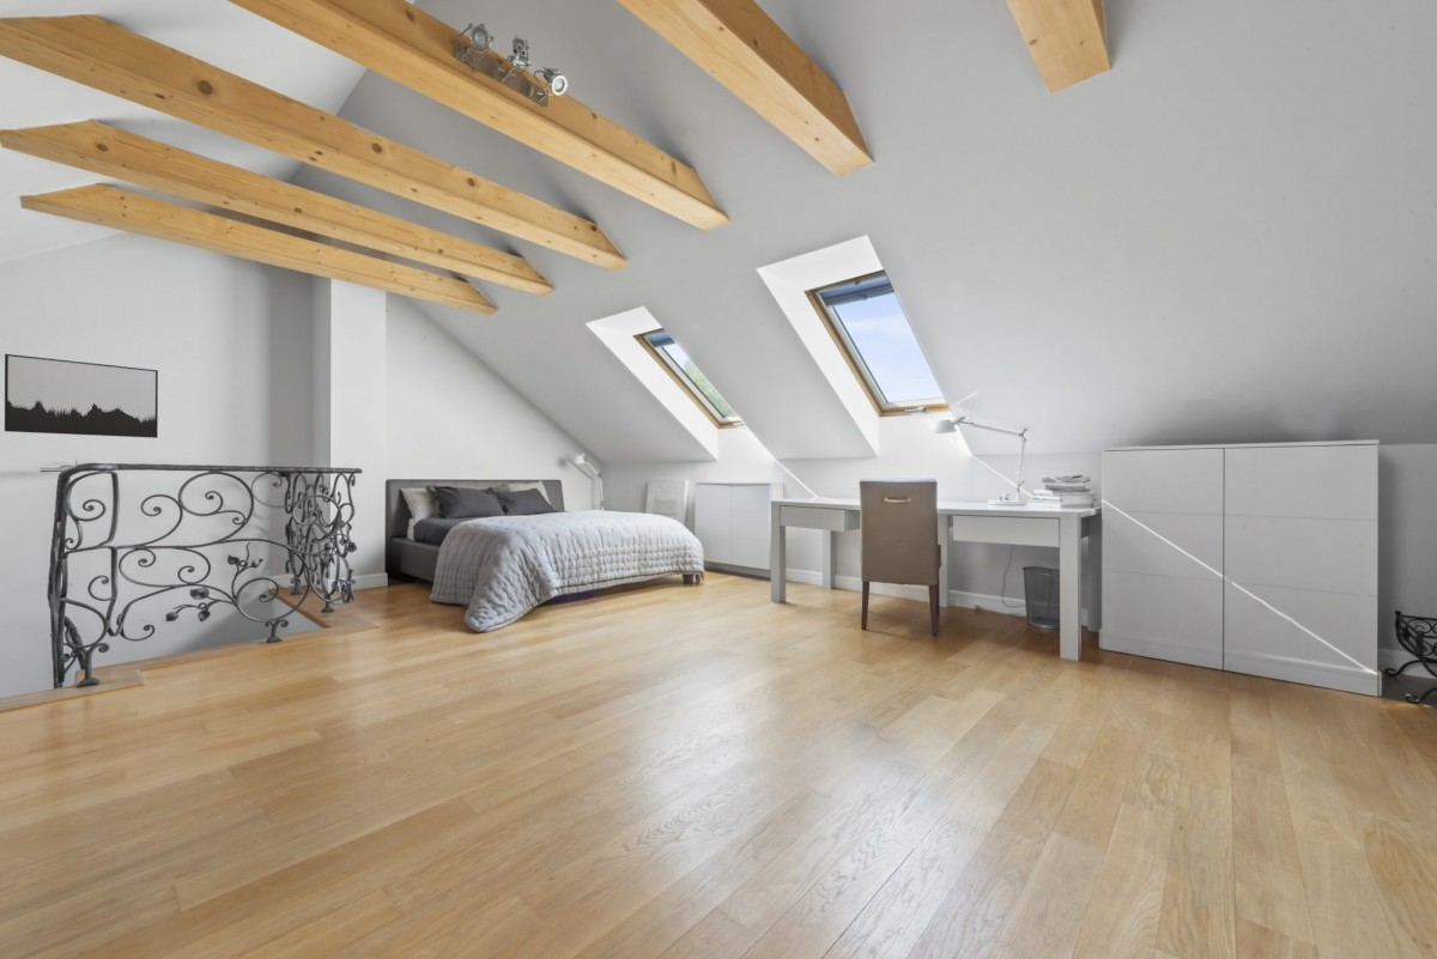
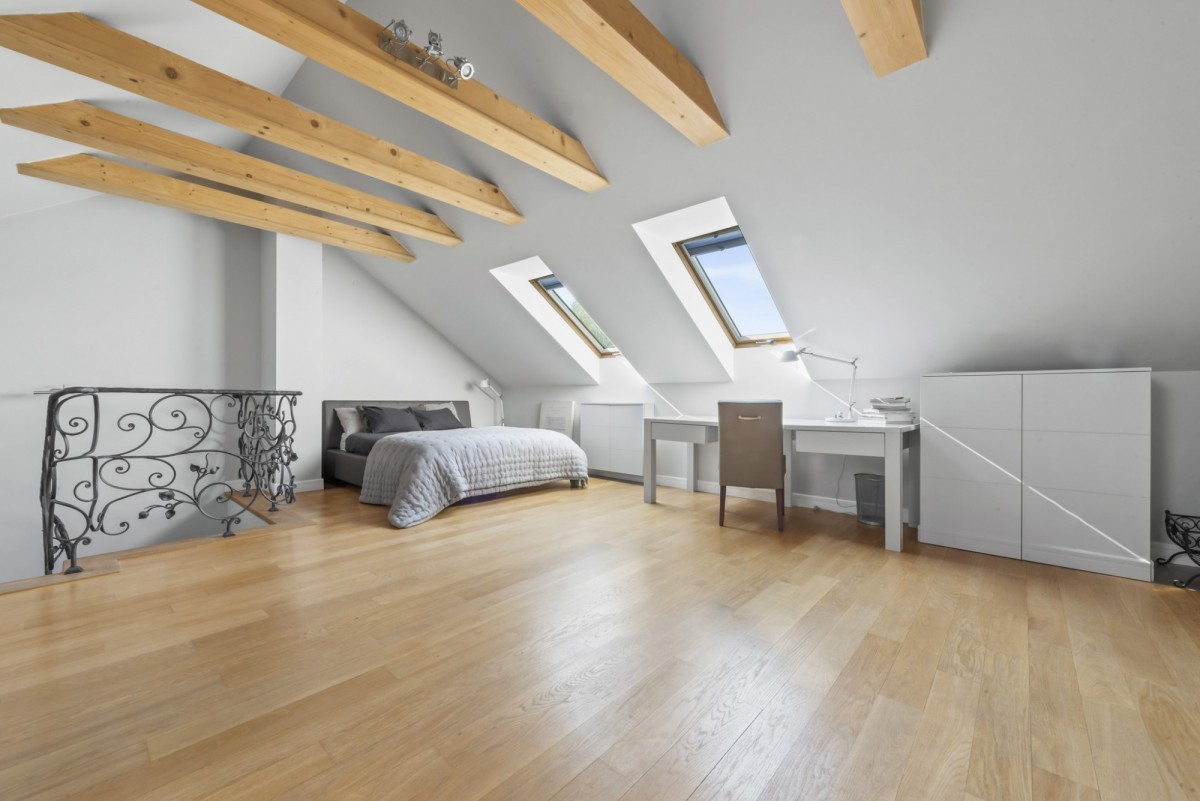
- wall art (86, 399)
